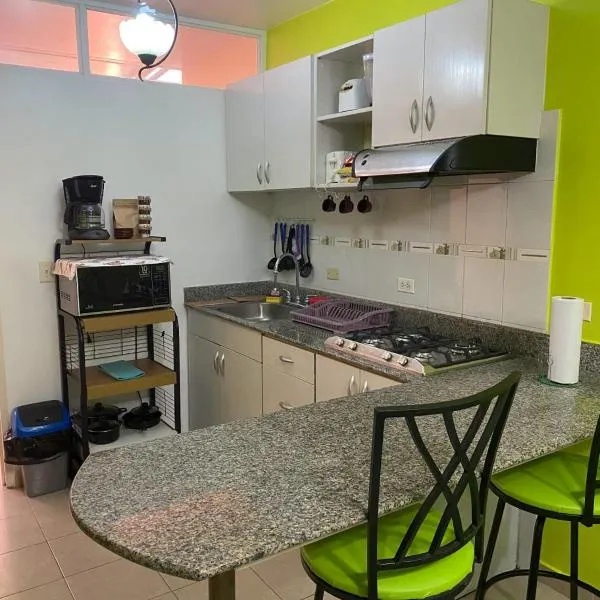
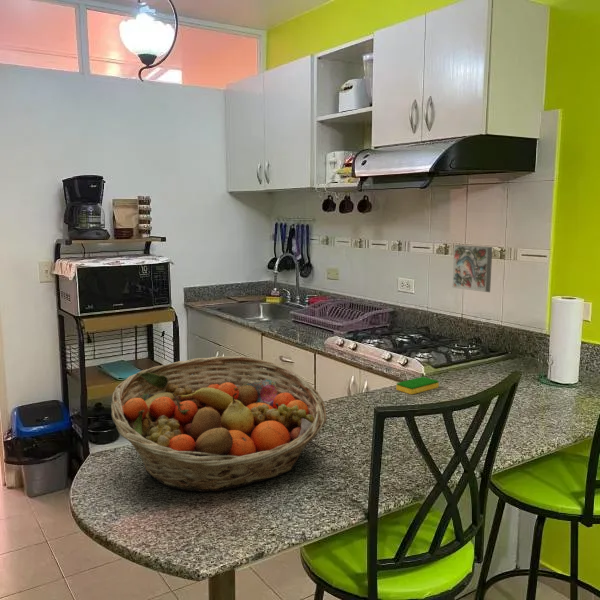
+ fruit basket (221, 418)
+ decorative tile (471, 268)
+ dish sponge (417, 385)
